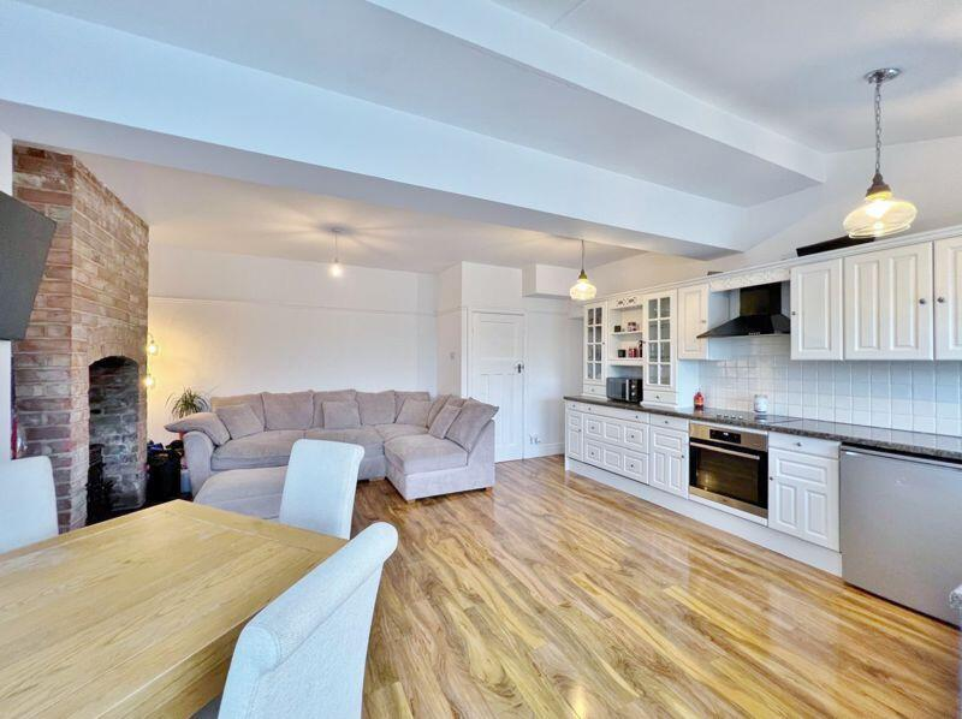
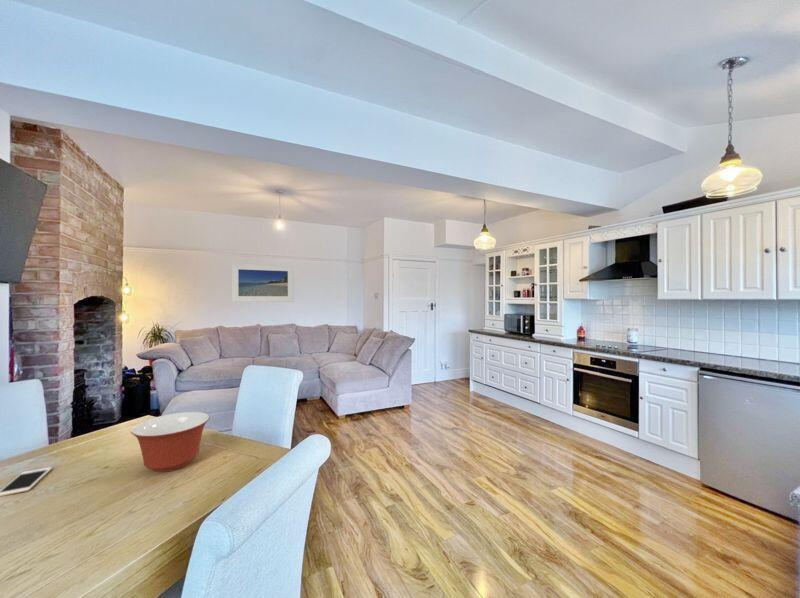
+ mixing bowl (172, 443)
+ cell phone (25, 480)
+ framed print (263, 283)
